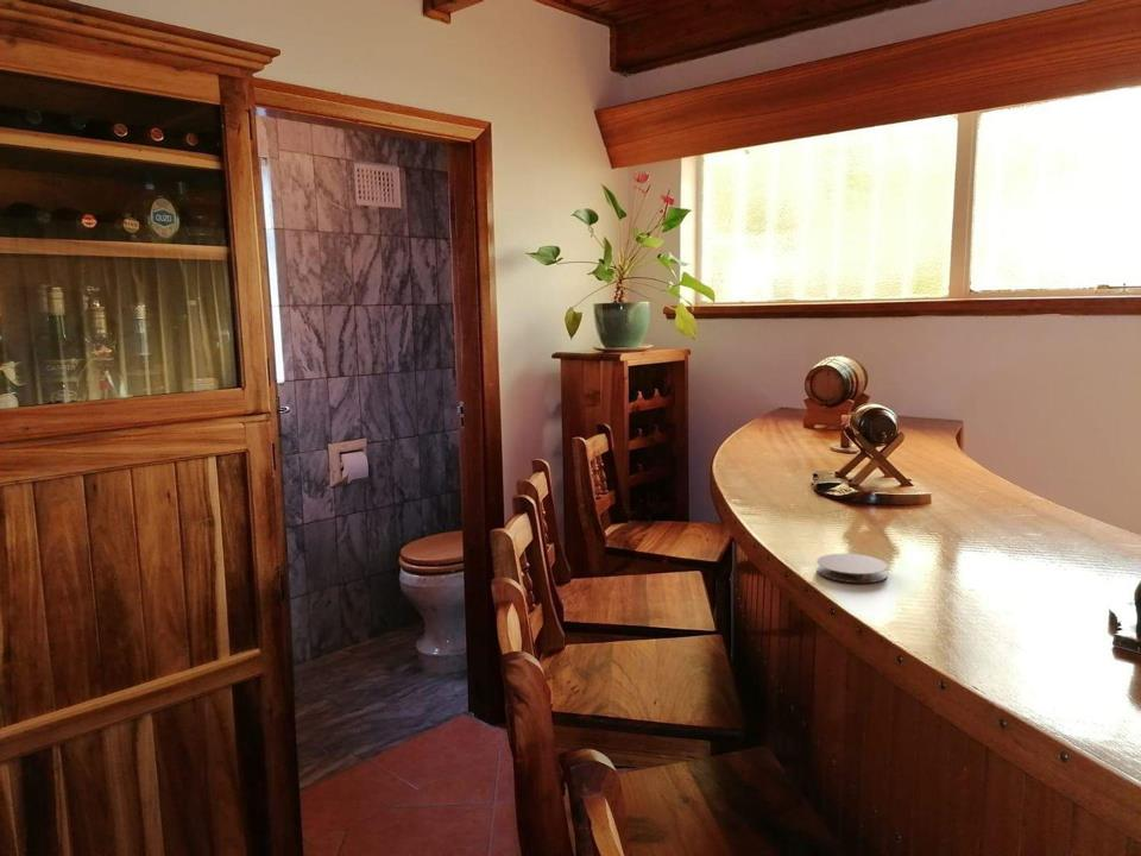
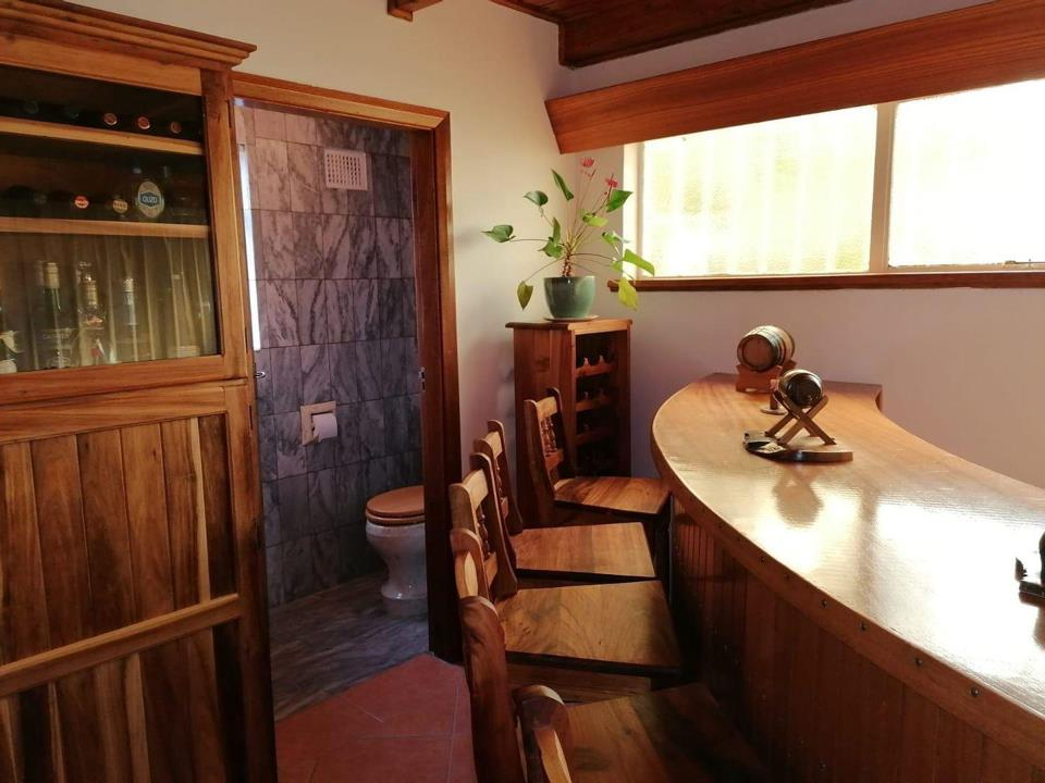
- coaster (851, 567)
